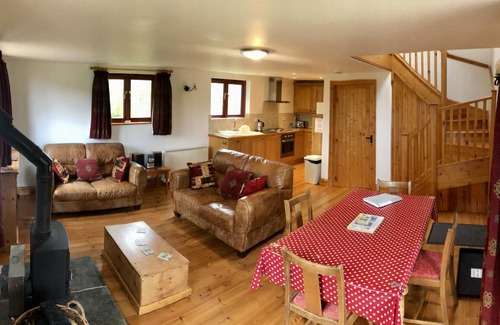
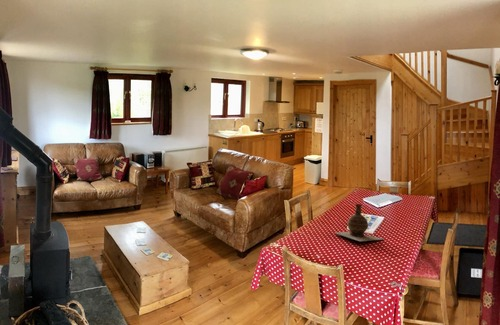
+ ceramic jug (359, 220)
